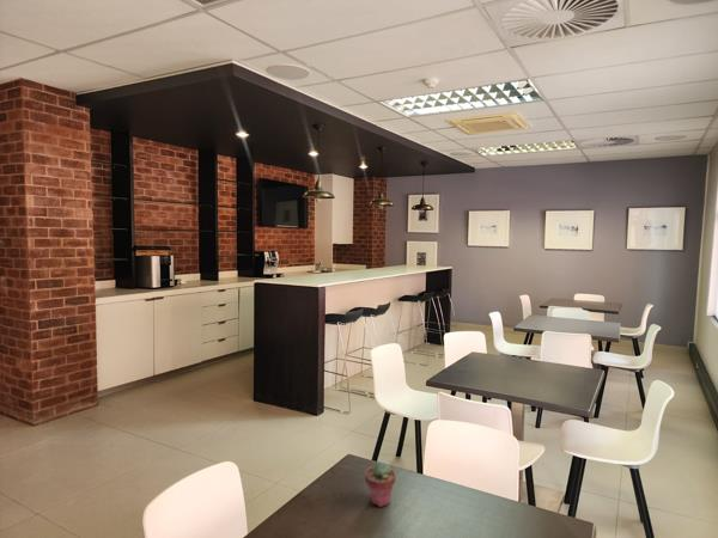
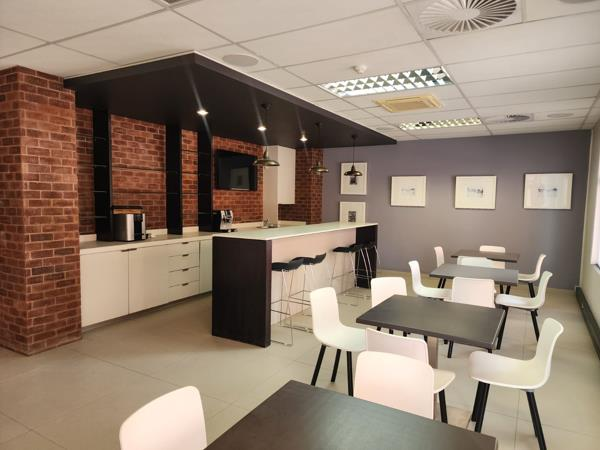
- potted succulent (379, 481)
